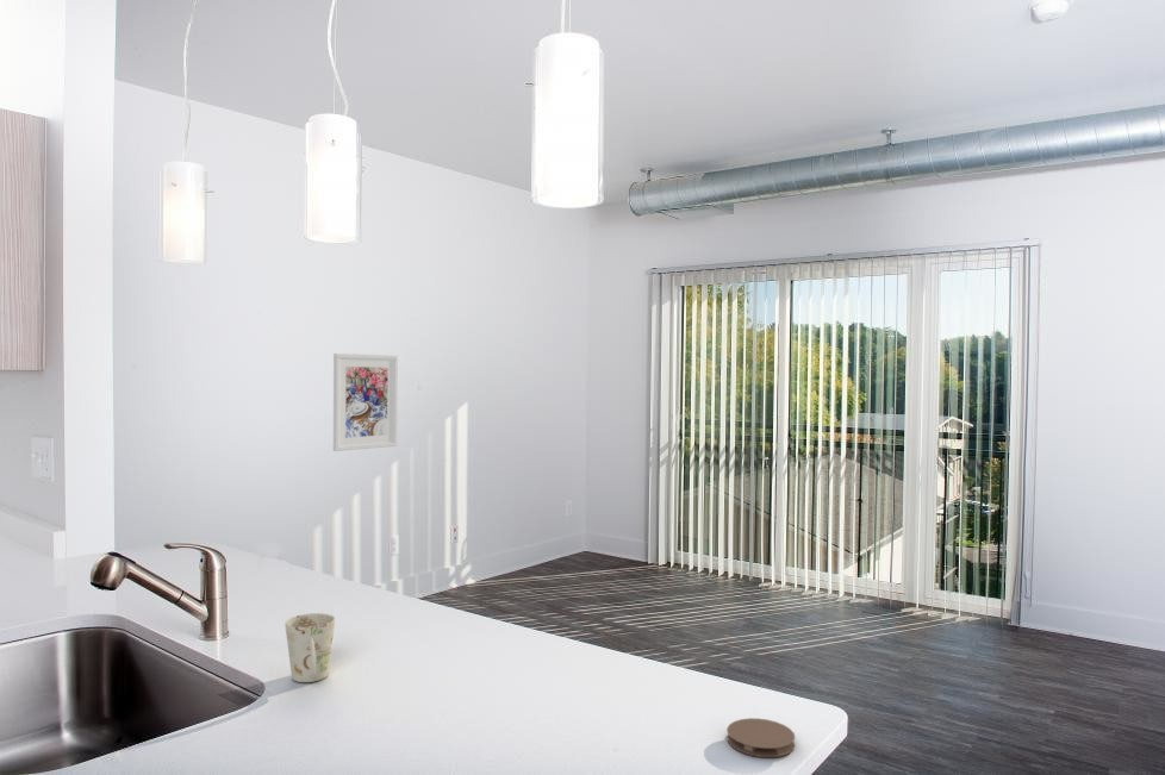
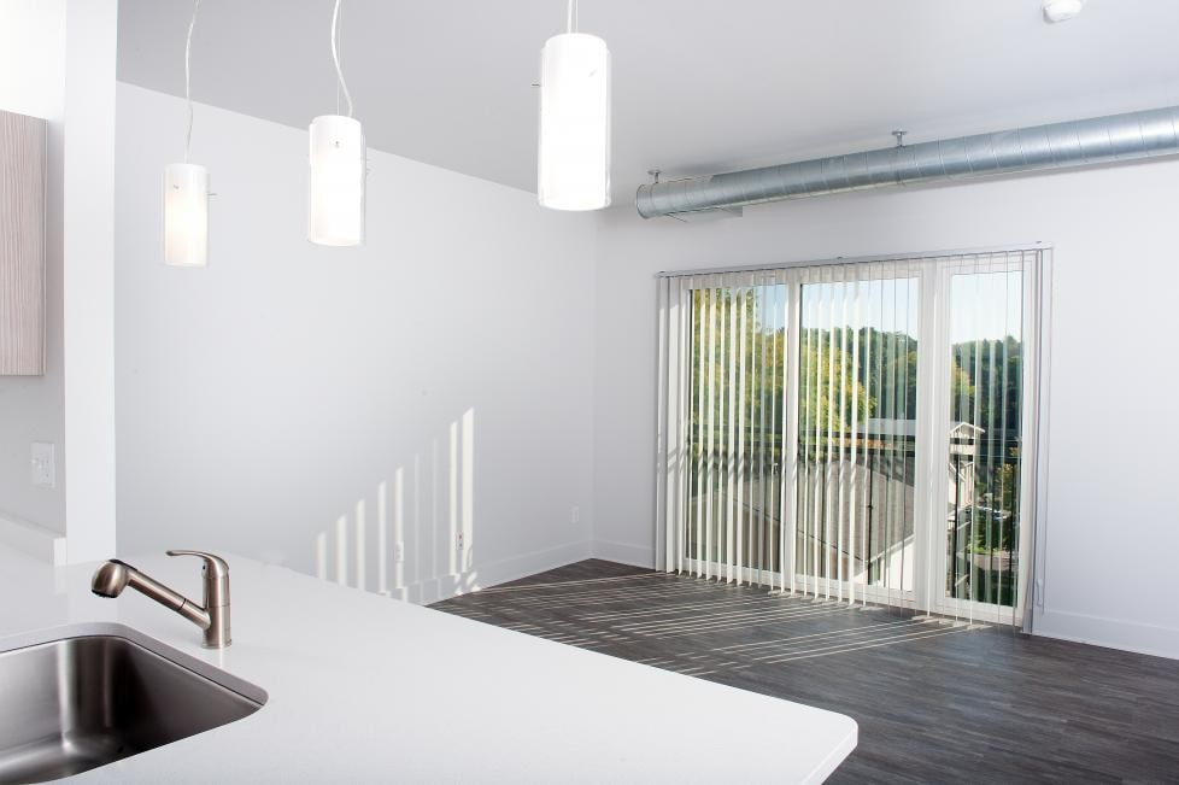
- coaster (760, 737)
- mug (311, 651)
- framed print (366, 401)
